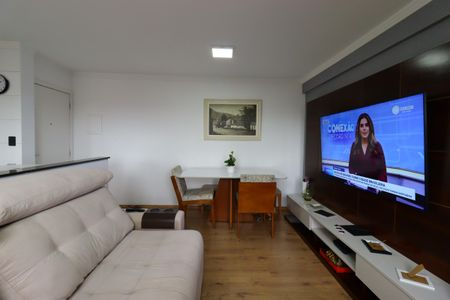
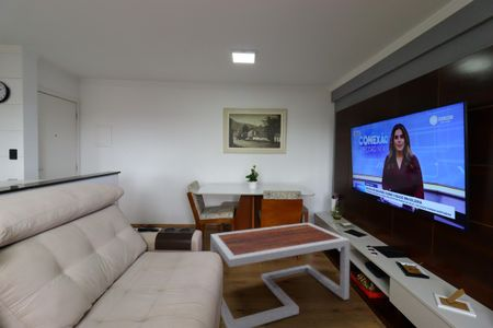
+ coffee table (279, 270)
